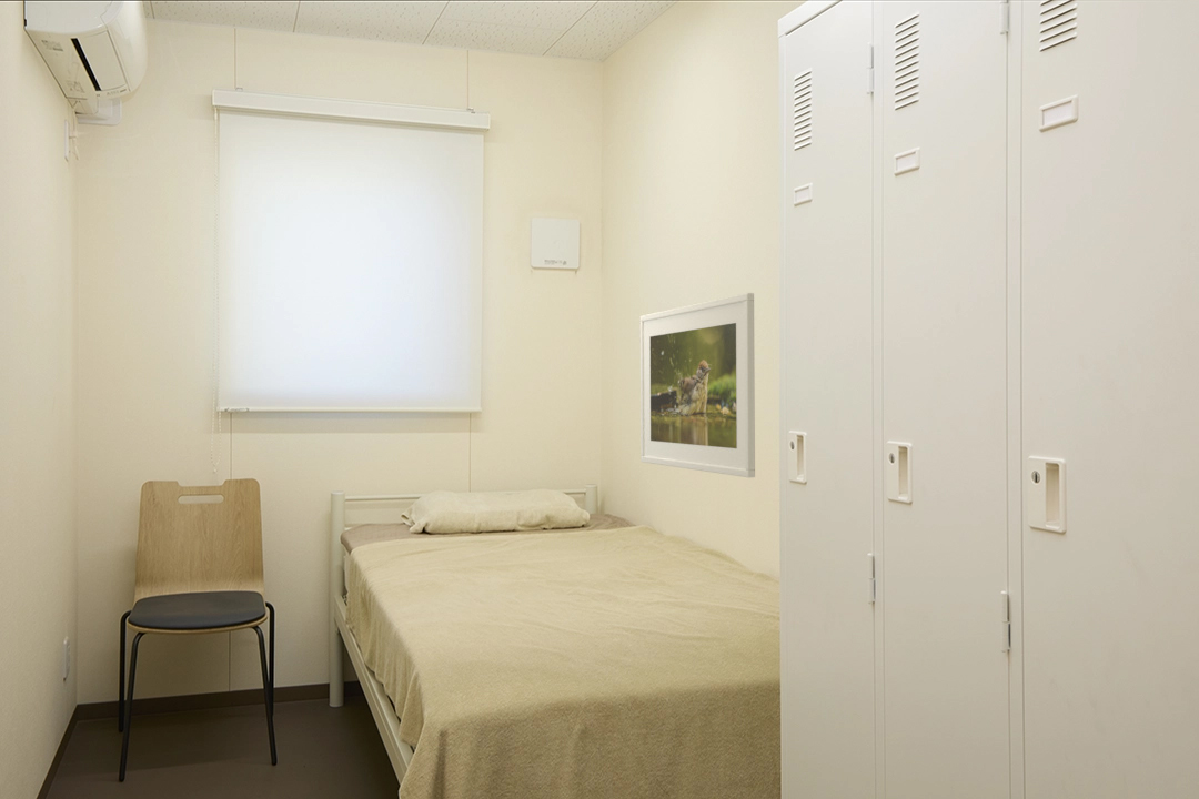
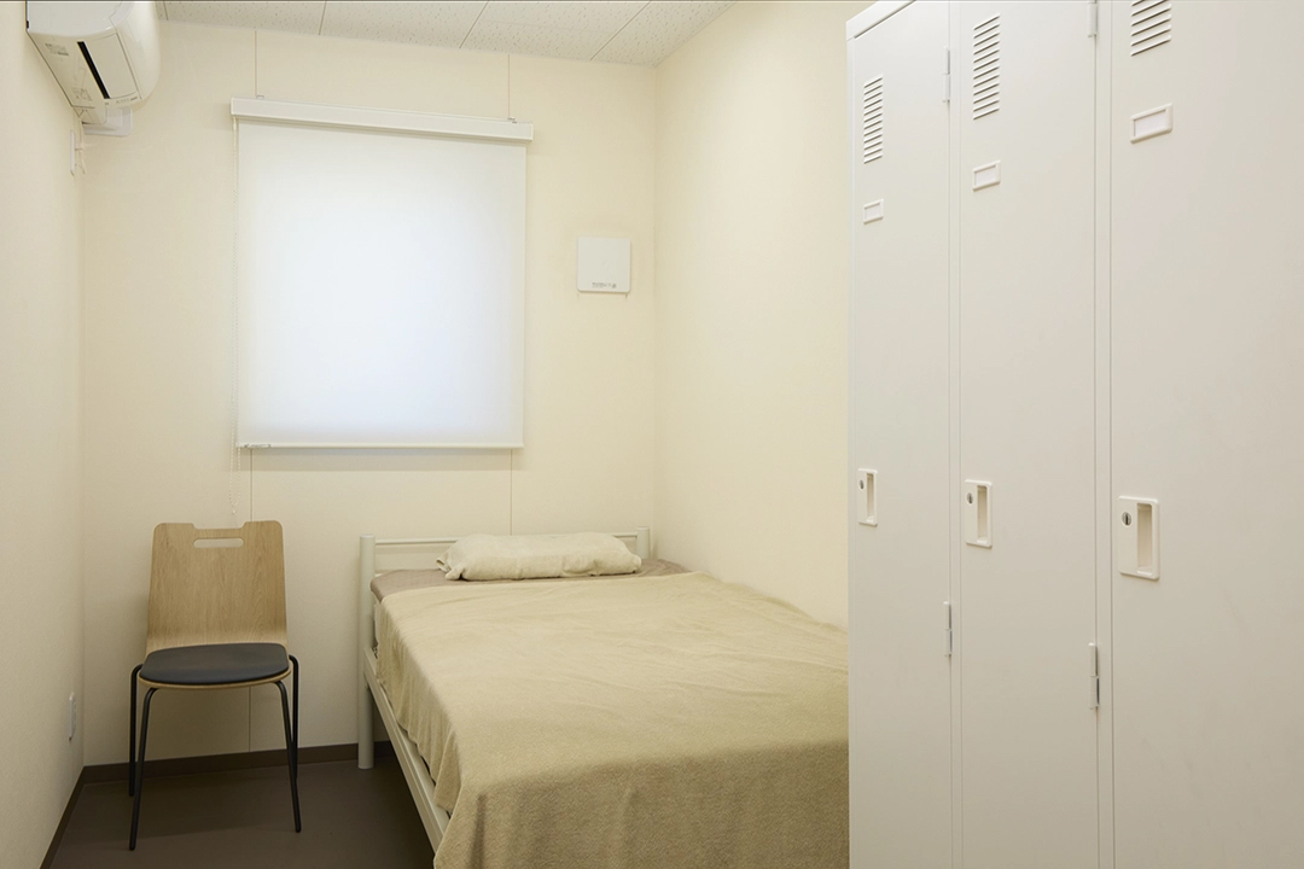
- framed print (691, 387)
